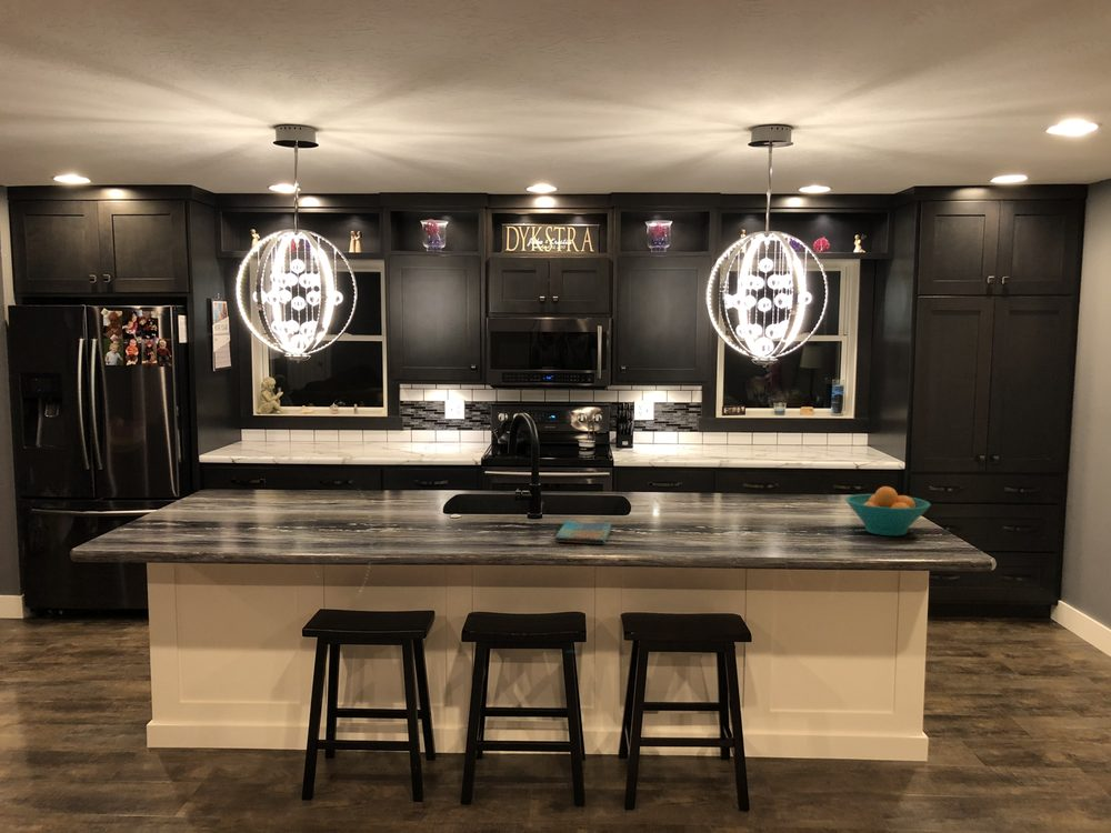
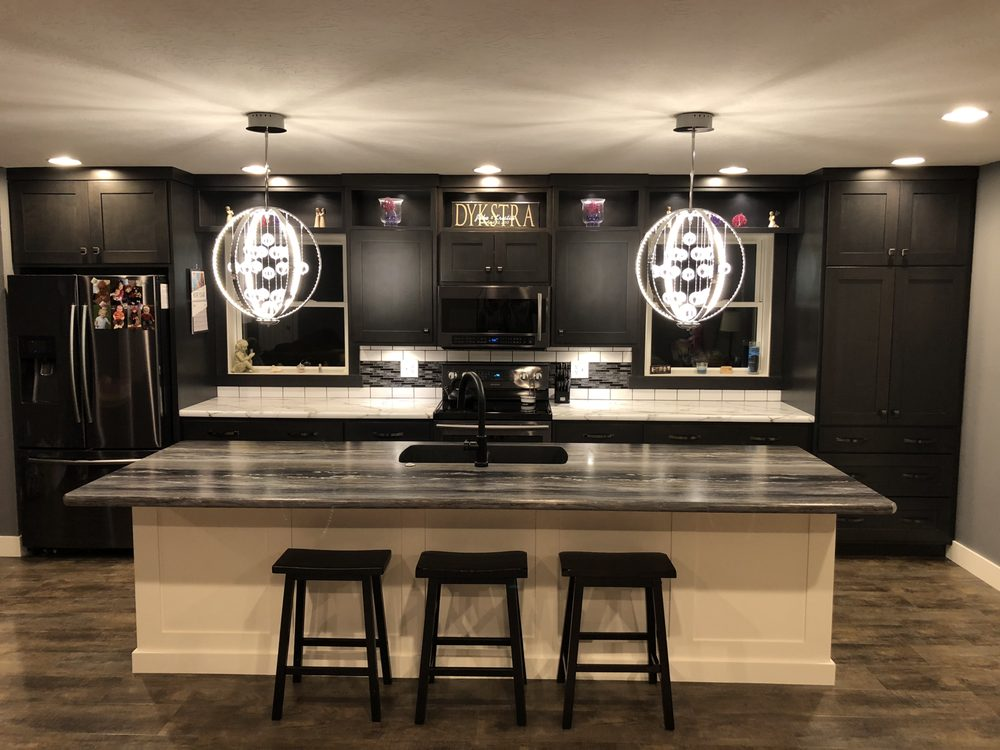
- dish towel (583, 532)
- fruit bowl (887, 509)
